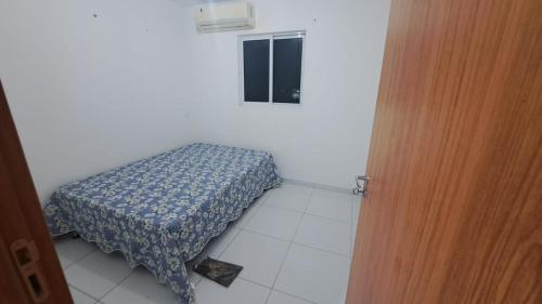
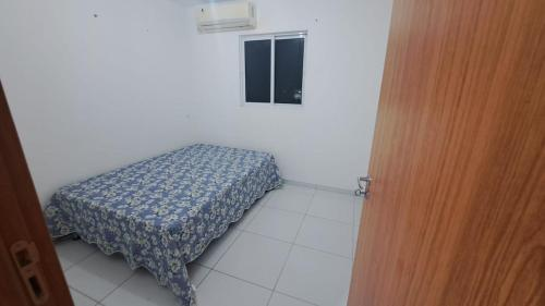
- bag (217, 266)
